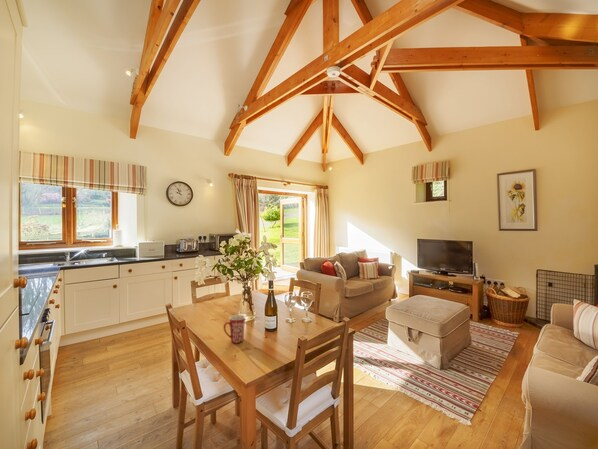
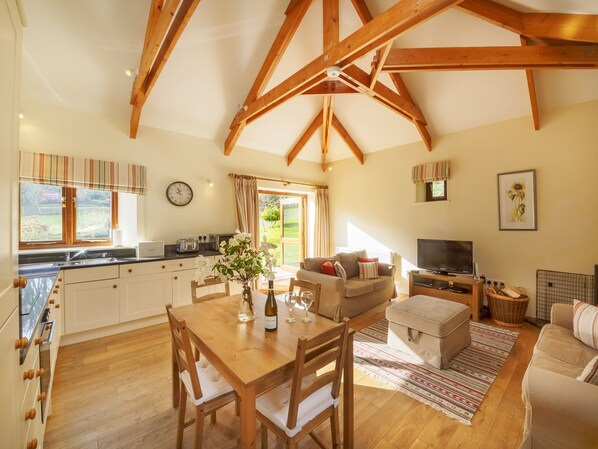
- mug (234, 329)
